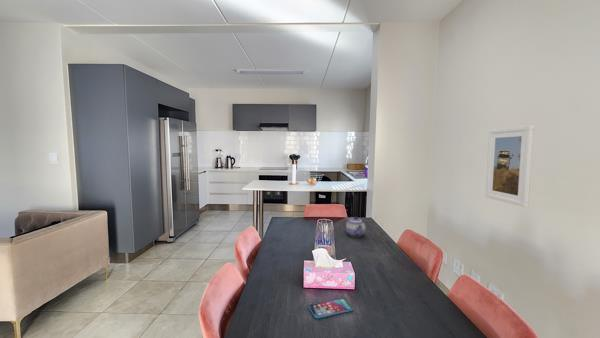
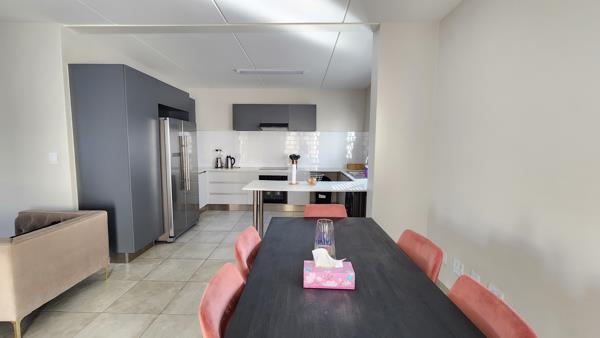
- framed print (506, 165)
- teapot (355, 225)
- smartphone (330, 308)
